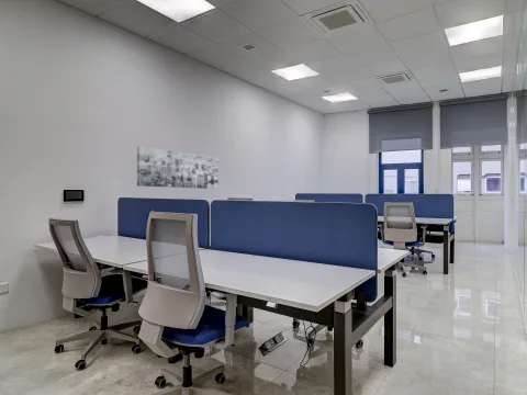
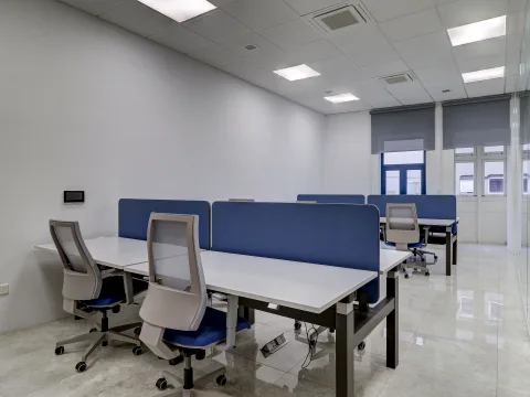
- wall art (182, 170)
